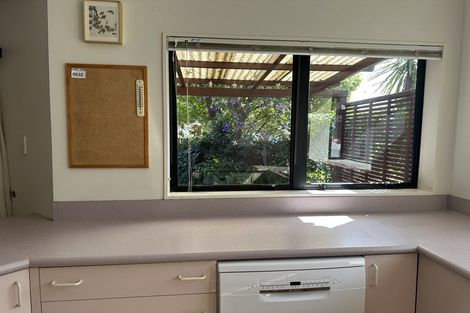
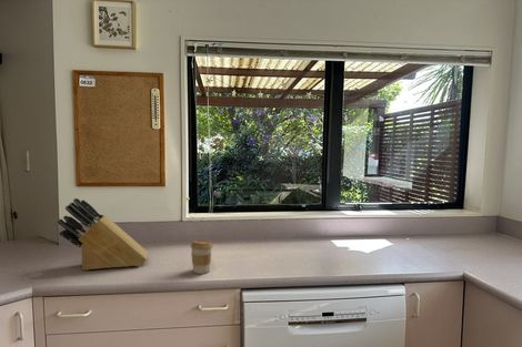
+ coffee cup (201, 255)
+ knife block (104, 231)
